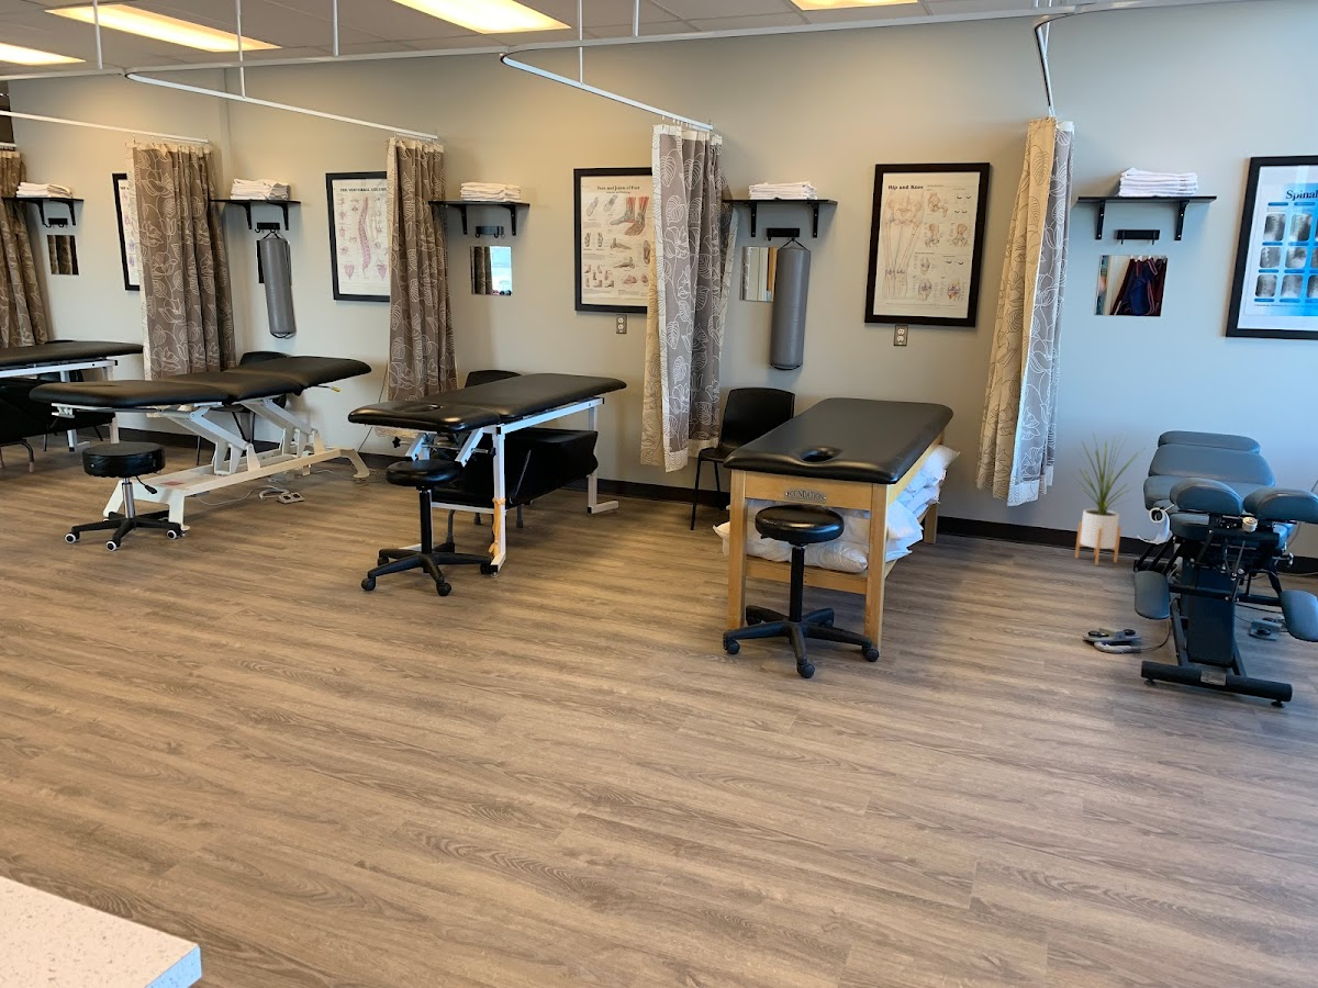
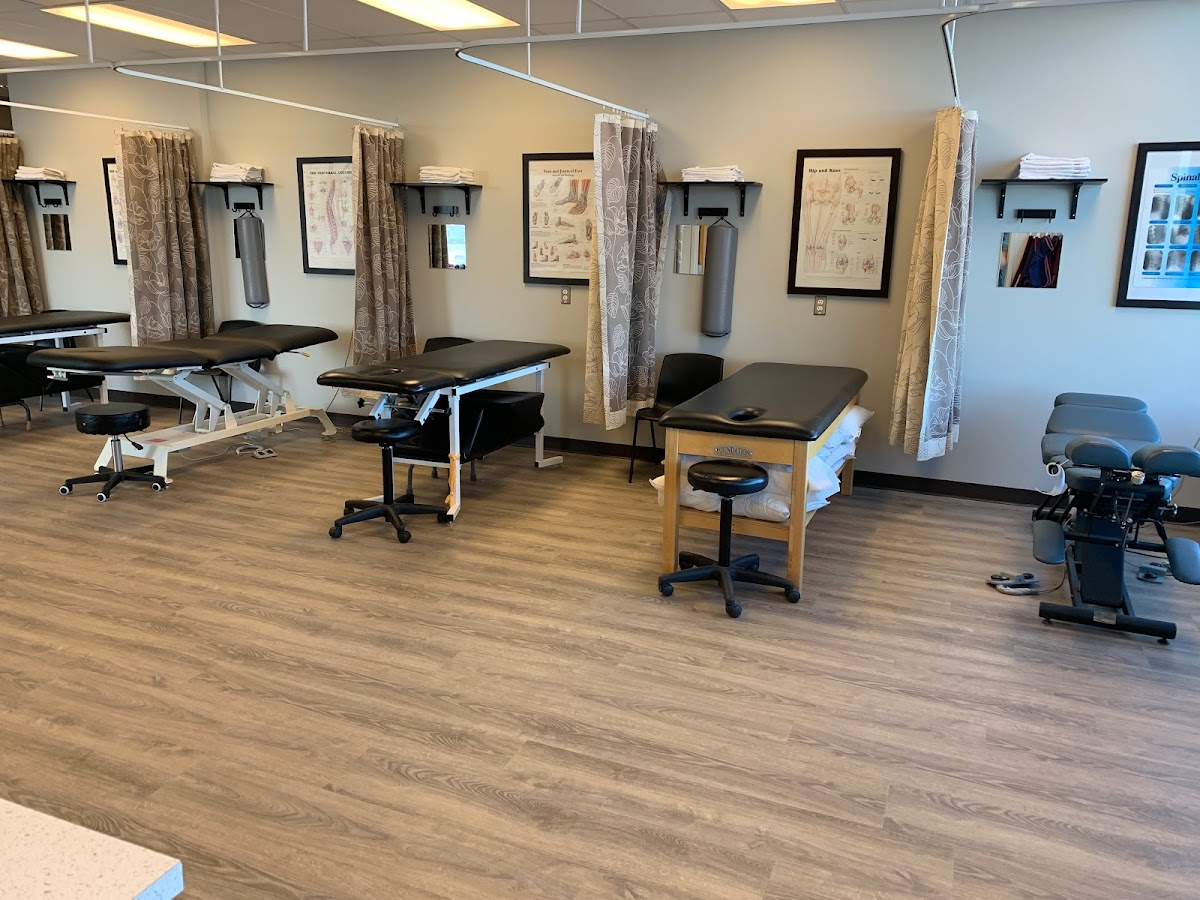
- house plant (1104, 497)
